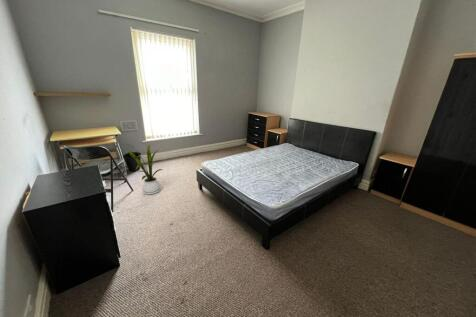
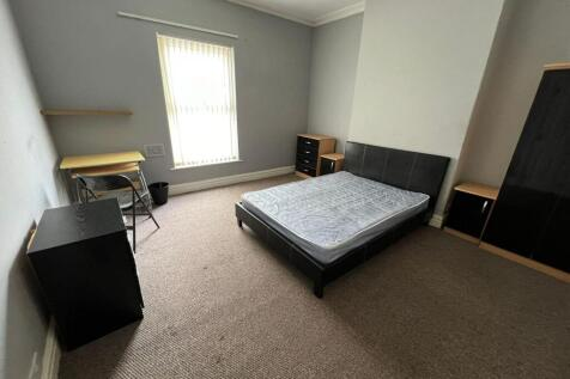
- house plant (146, 167)
